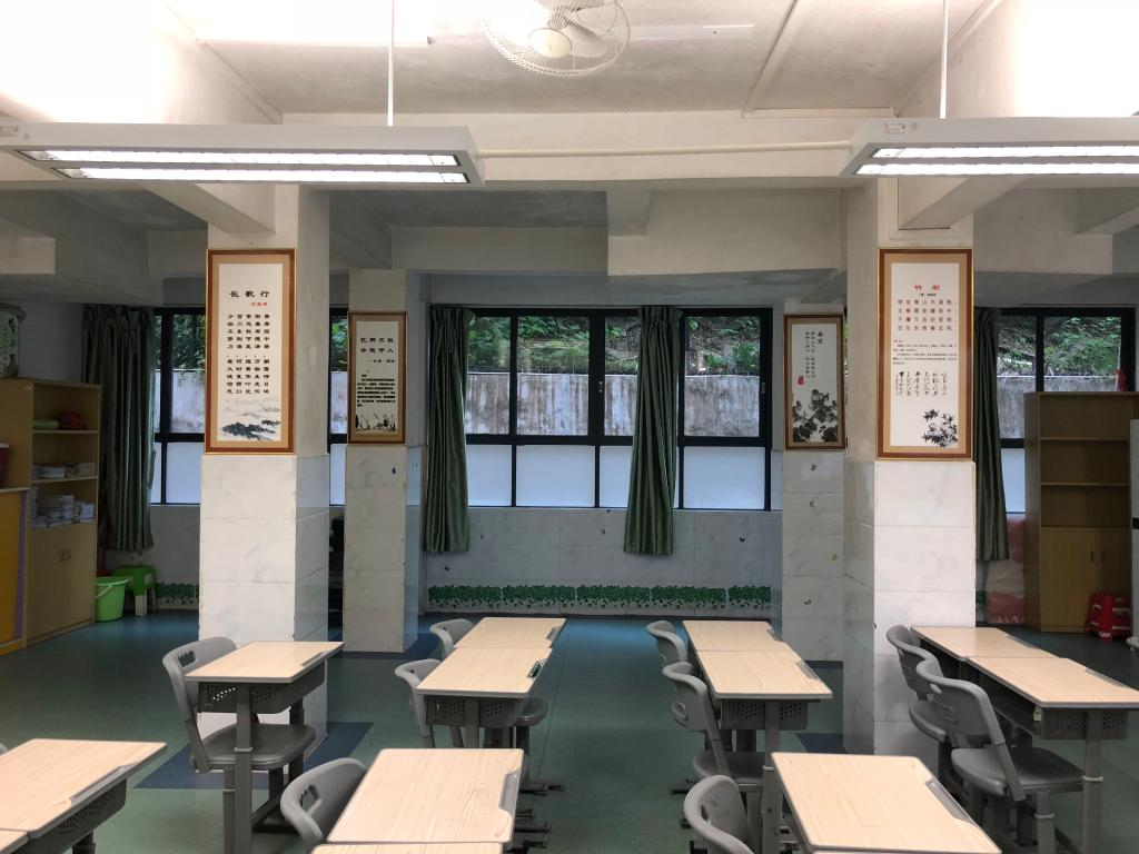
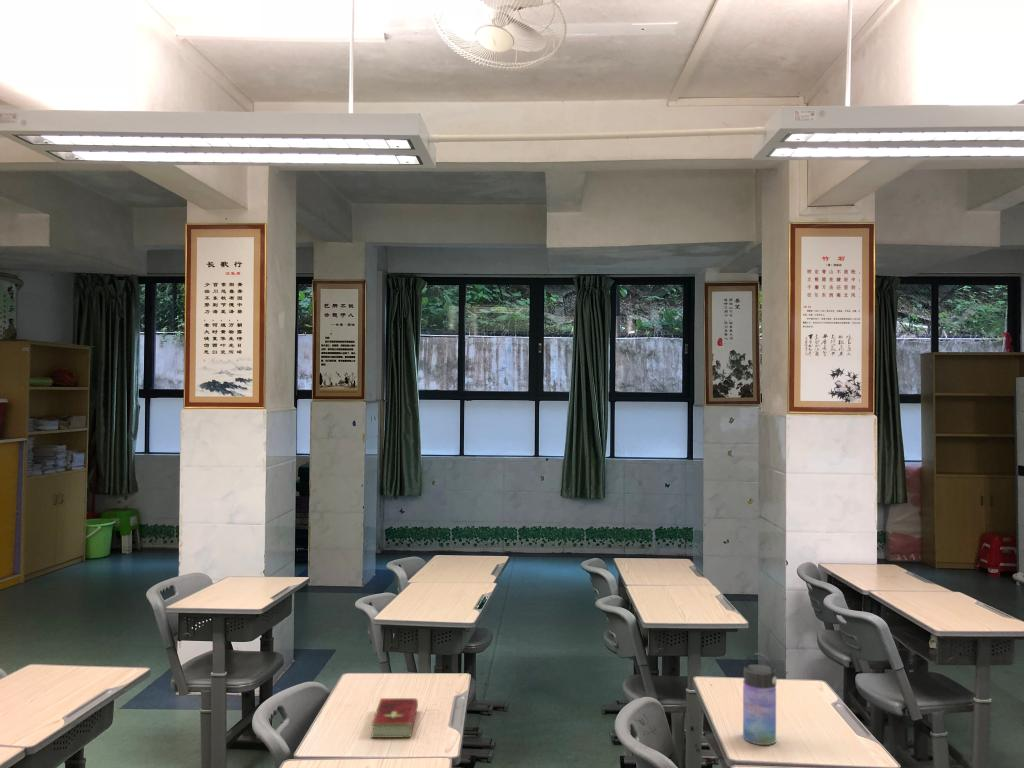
+ water bottle (759, 695)
+ hardcover book (395, 716)
